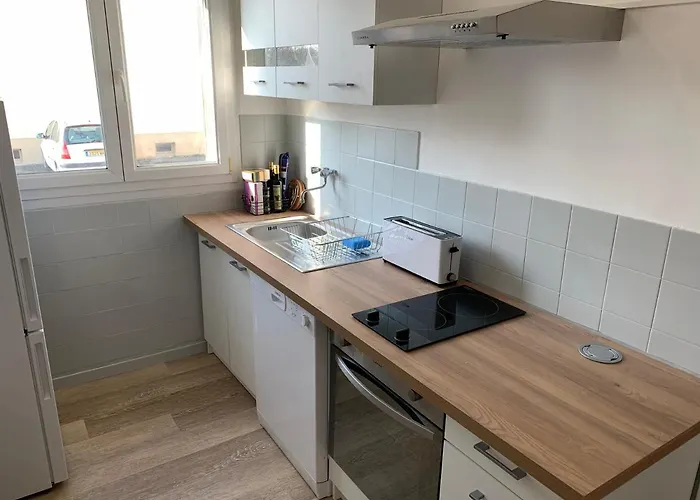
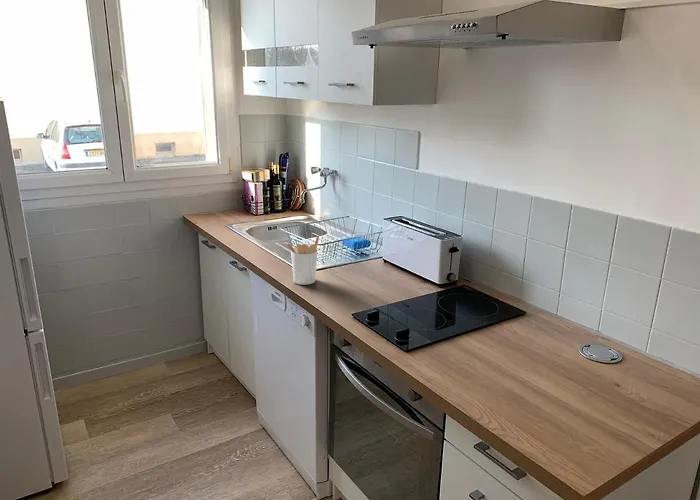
+ utensil holder (305, 260)
